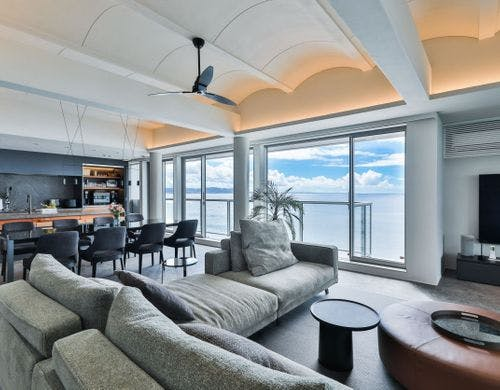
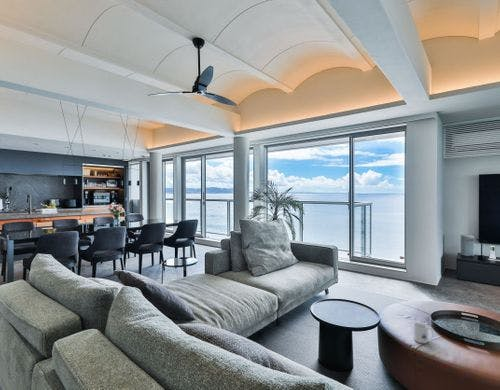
+ mug (423, 333)
